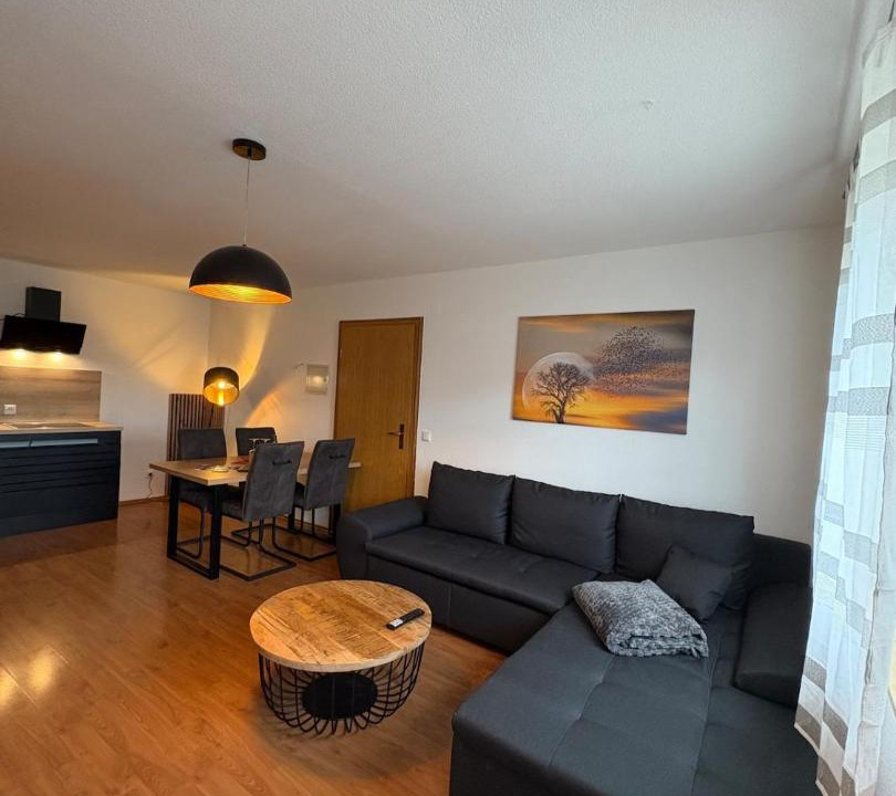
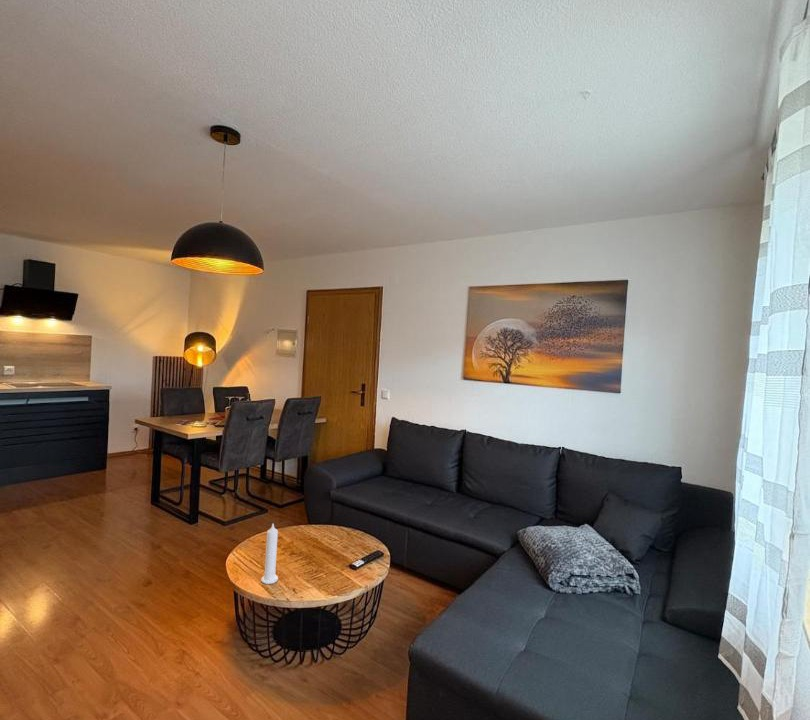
+ candle (271, 551)
